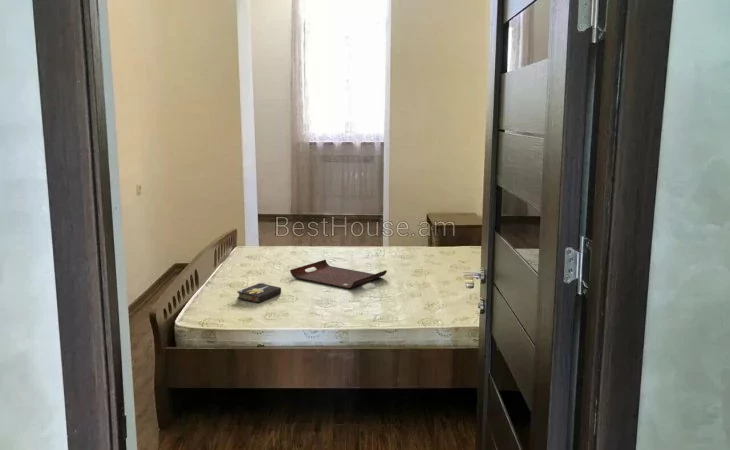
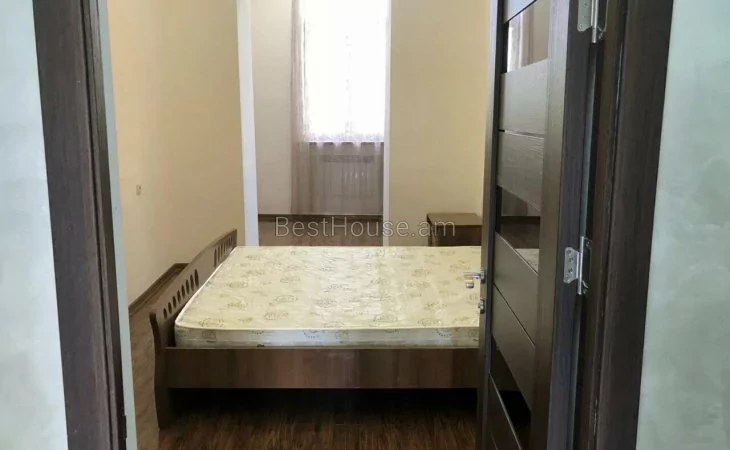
- hardback book (259, 292)
- serving tray (338, 273)
